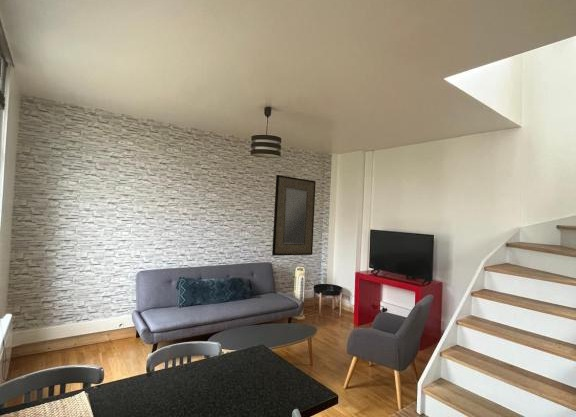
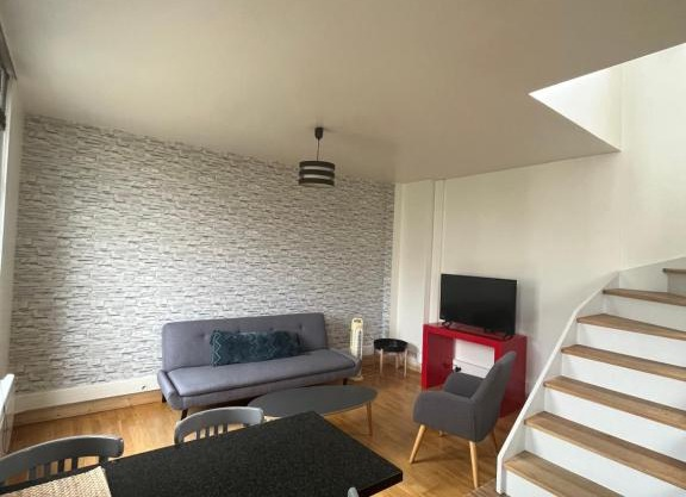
- home mirror (294, 216)
